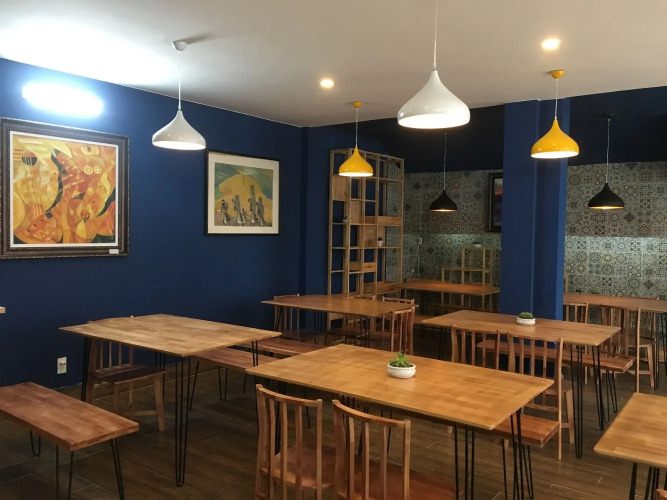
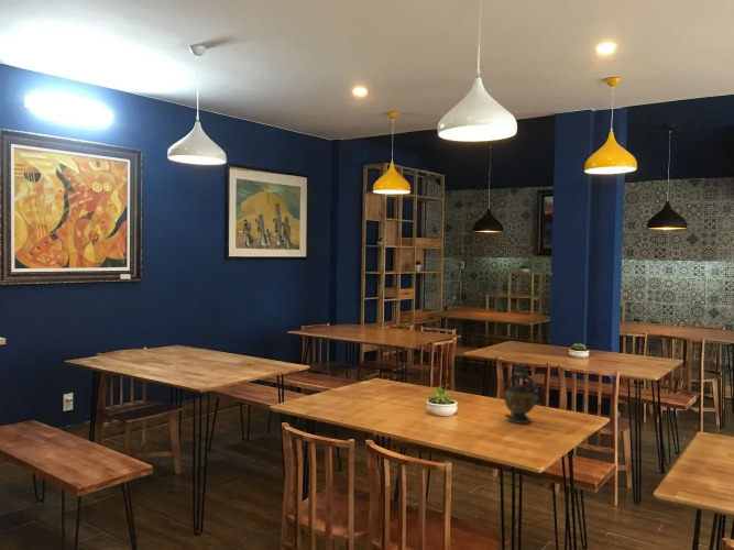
+ teapot (517, 393)
